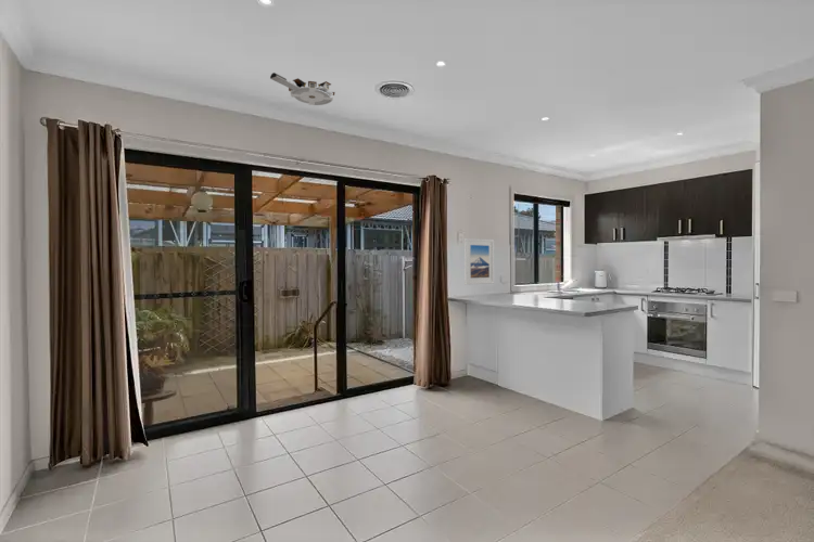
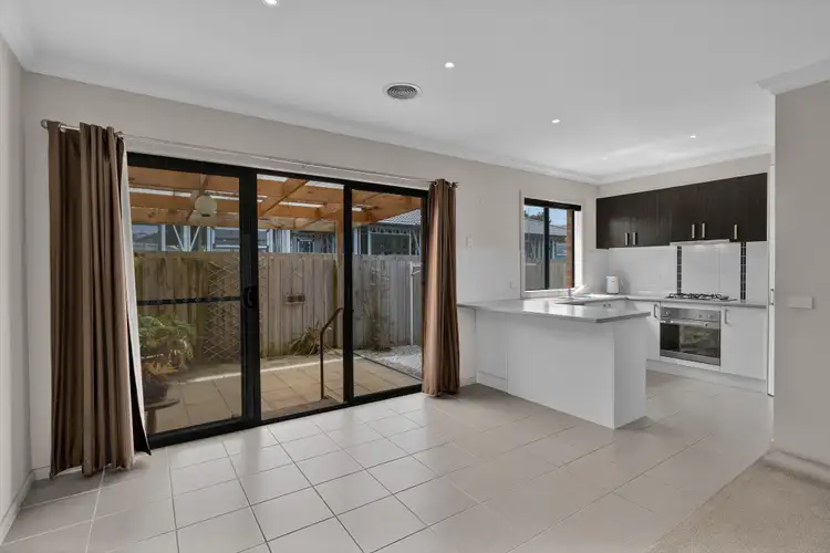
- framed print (479, 261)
- architectural model (302, 88)
